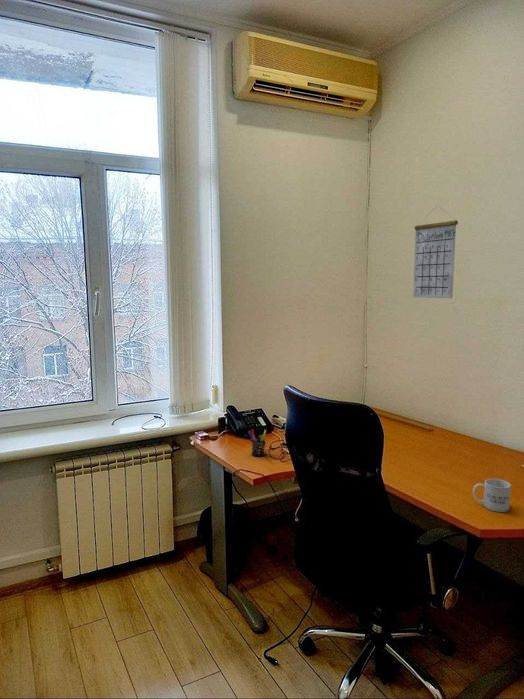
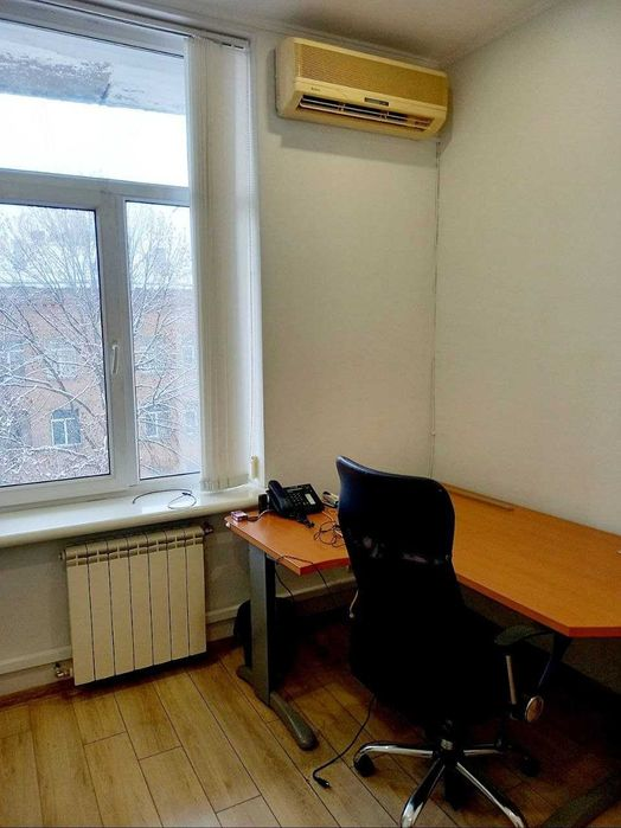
- pen holder (258, 441)
- mug (491, 494)
- calendar (434, 252)
